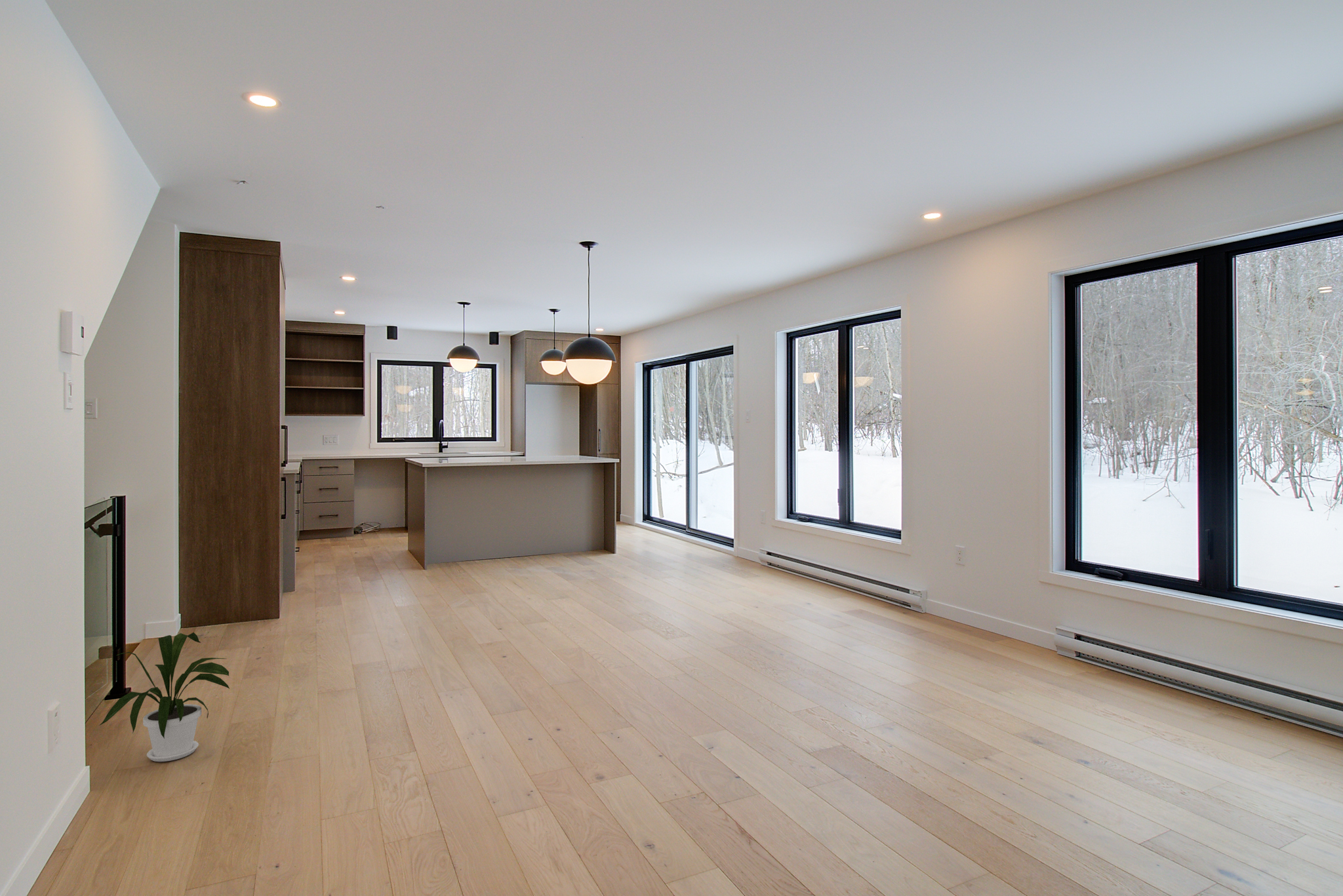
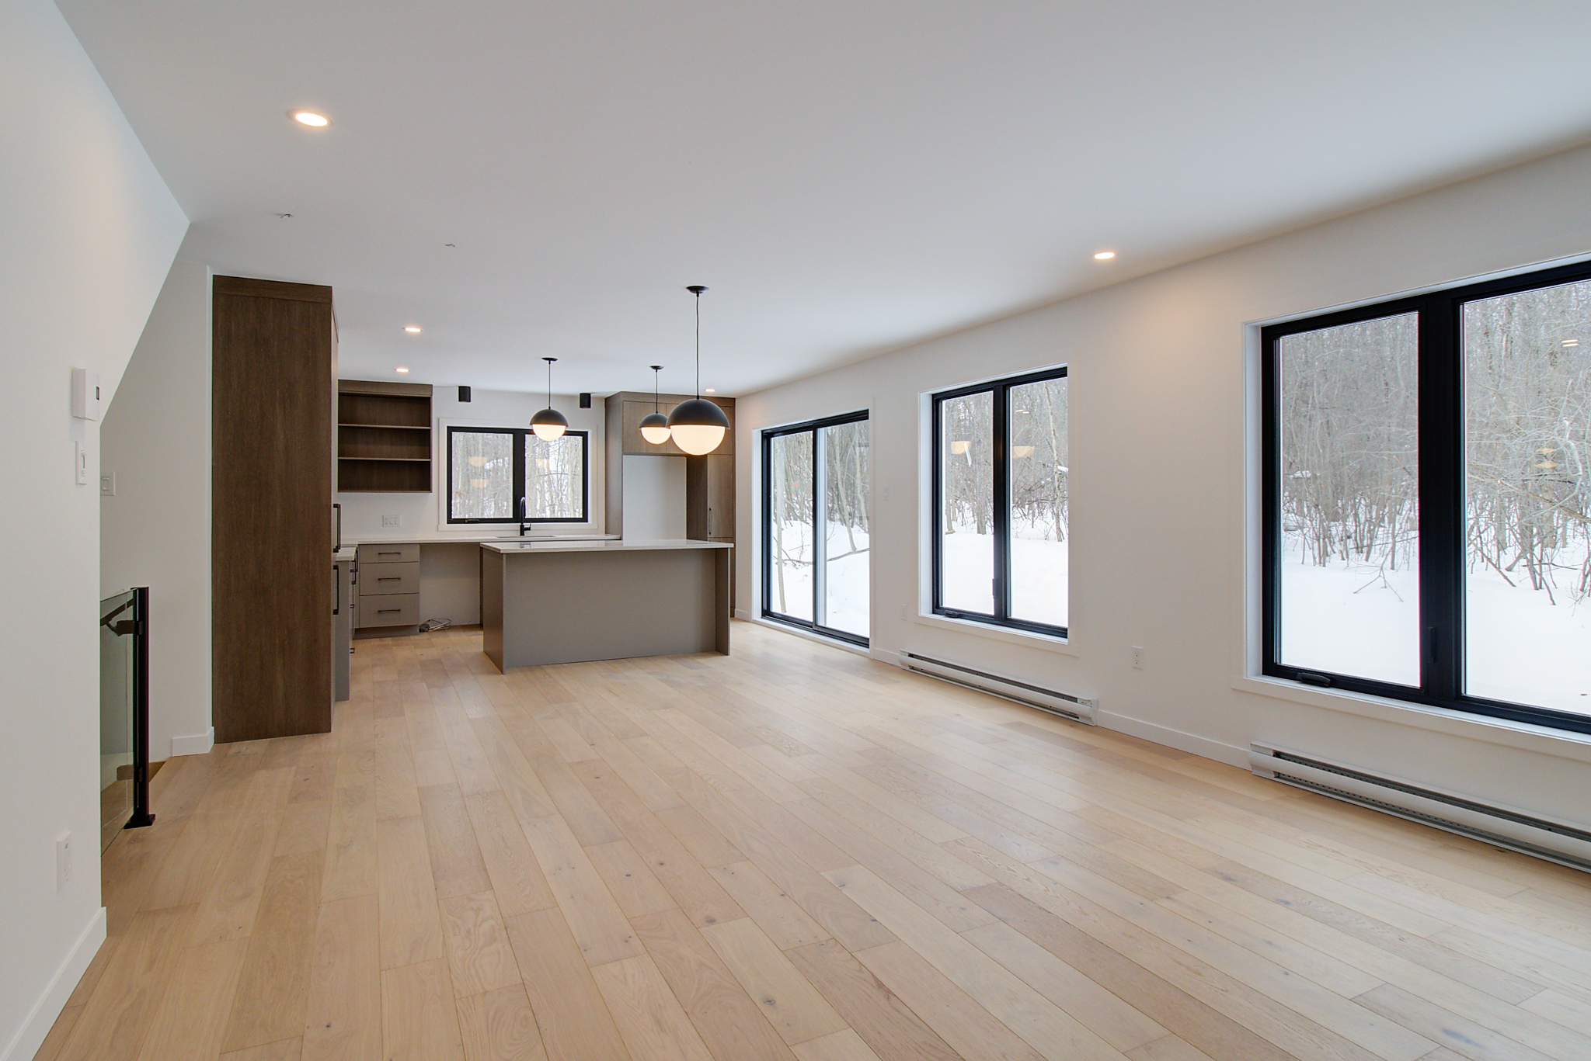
- house plant (174, 691)
